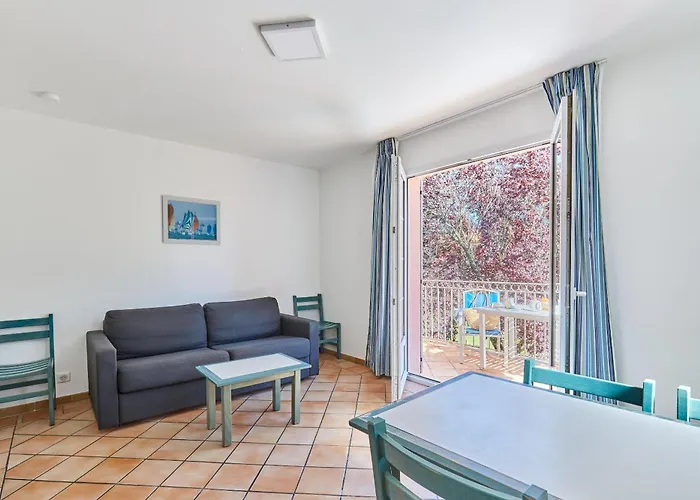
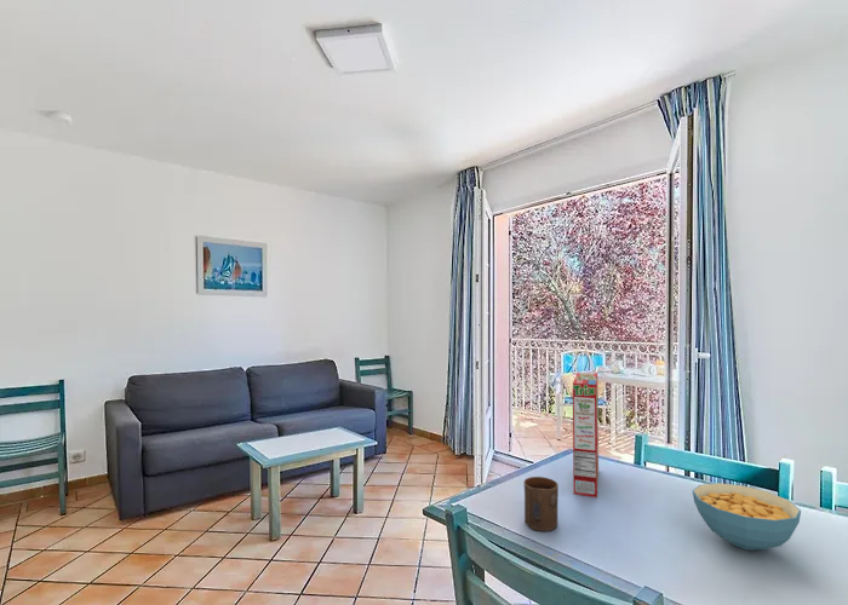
+ cereal box (586, 428)
+ cup (540, 502)
+ cereal bowl (744, 522)
